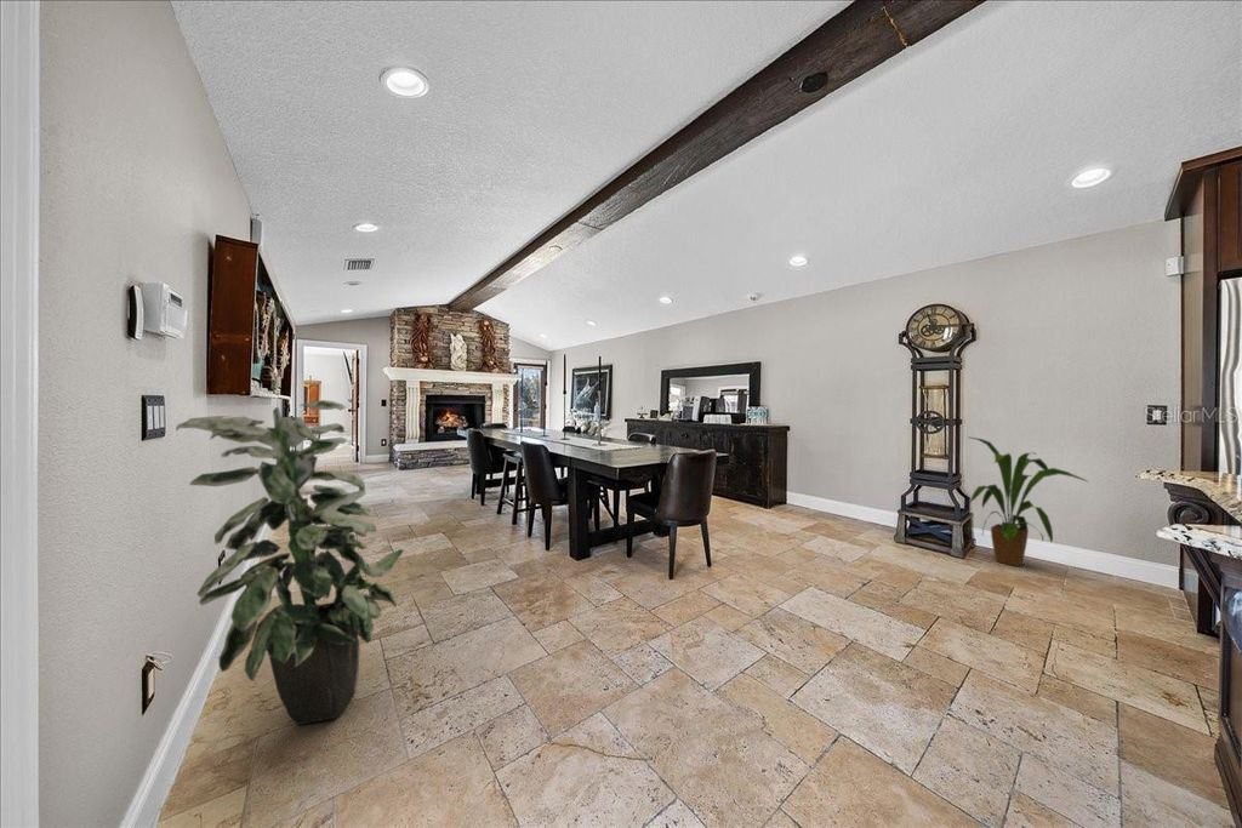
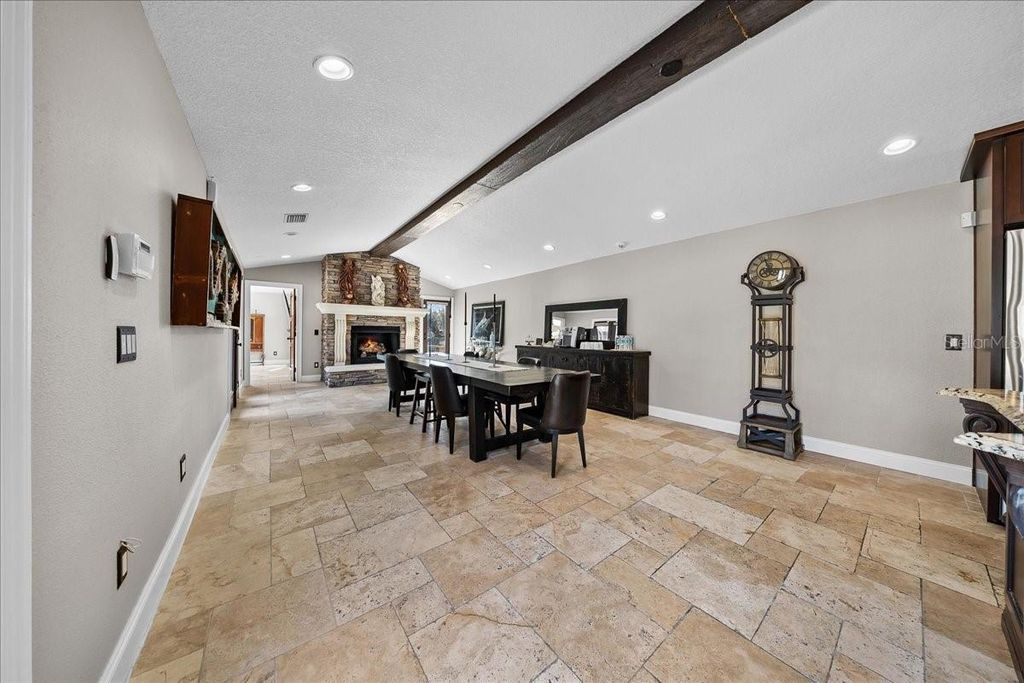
- house plant (1024, 502)
- indoor plant (303, 560)
